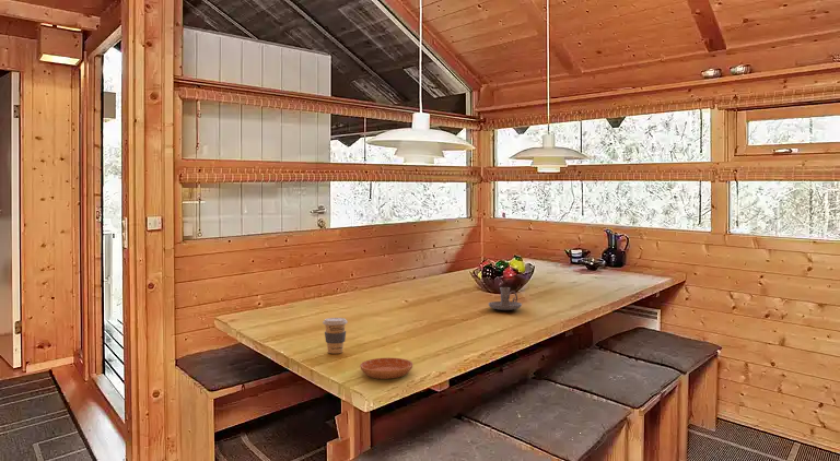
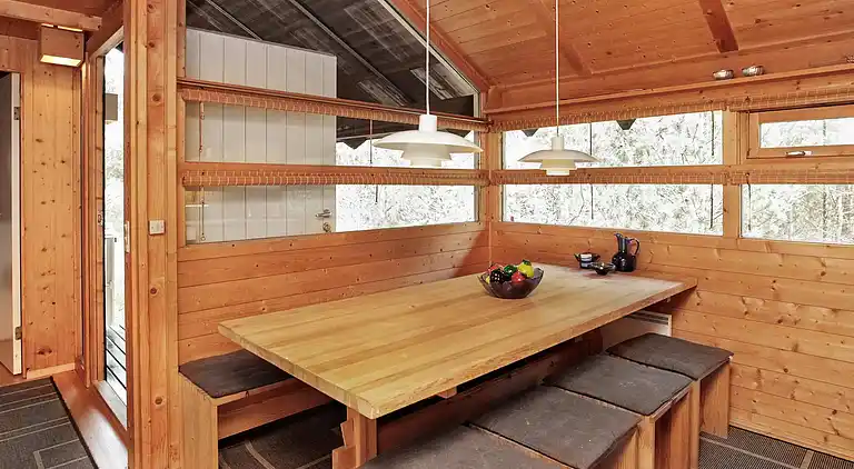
- saucer (386, 368)
- candle holder (506, 297)
- coffee cup (335, 335)
